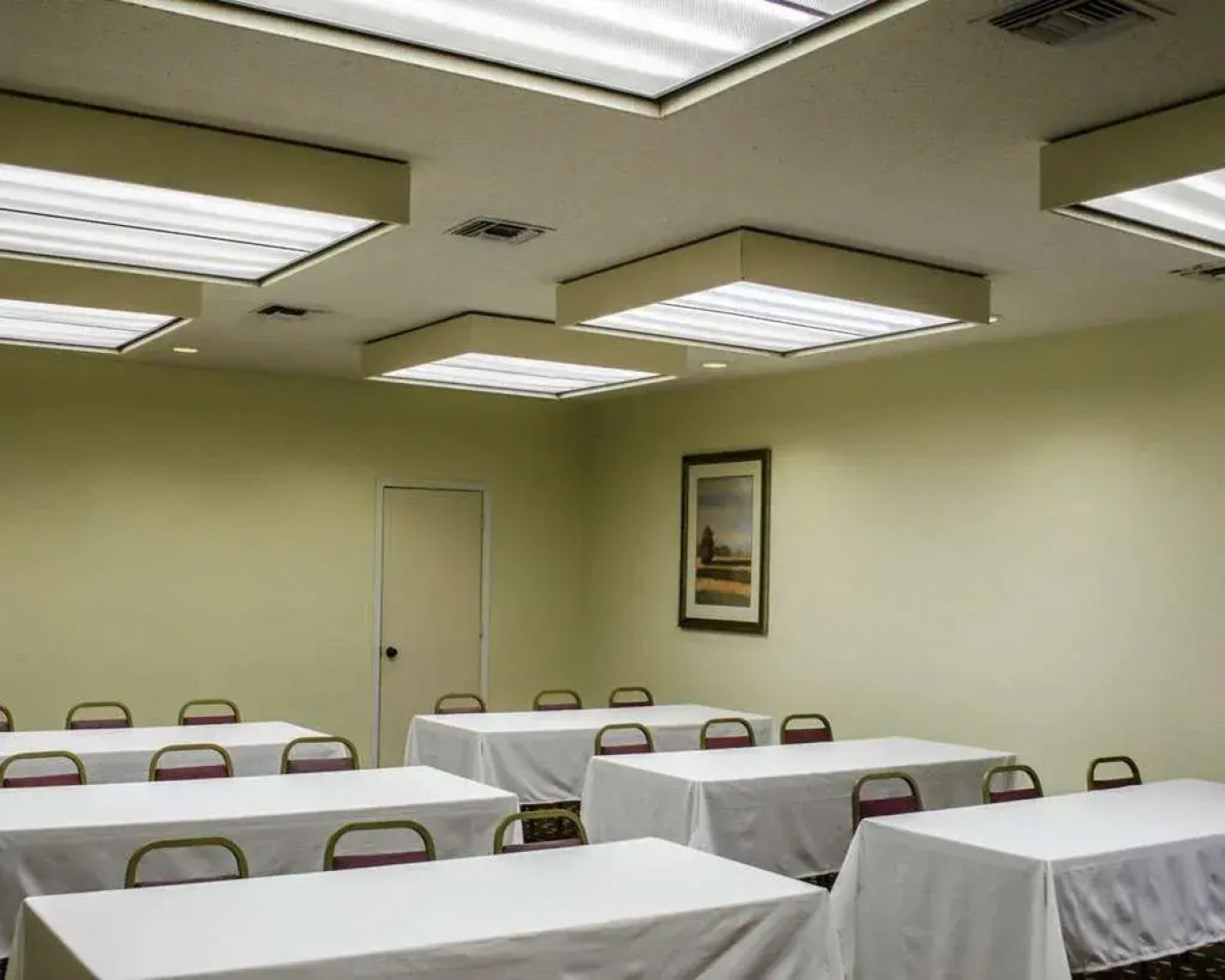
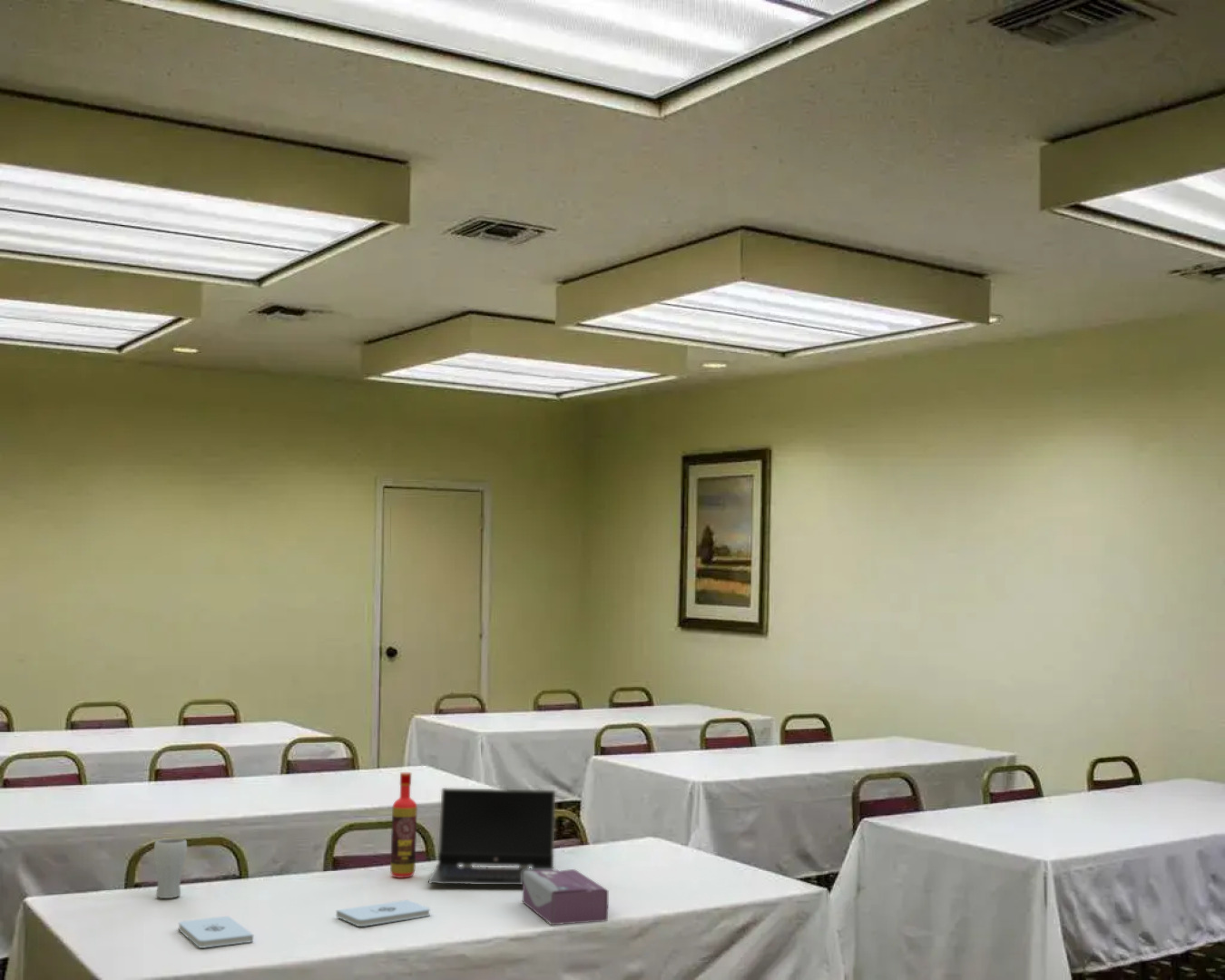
+ bottle (404, 824)
+ notepad (384, 913)
+ laptop computer (494, 837)
+ notepad (214, 931)
+ tissue box (564, 895)
+ drinking glass (169, 868)
